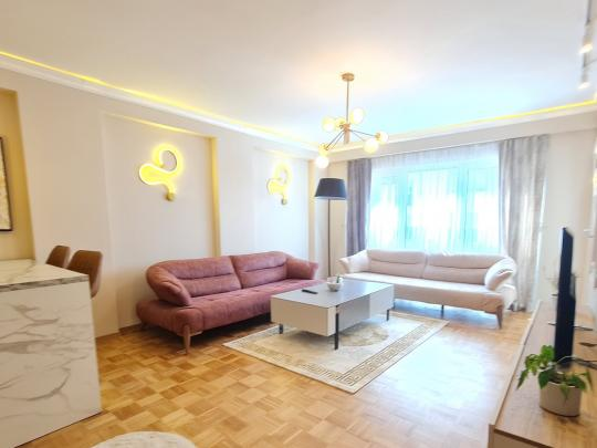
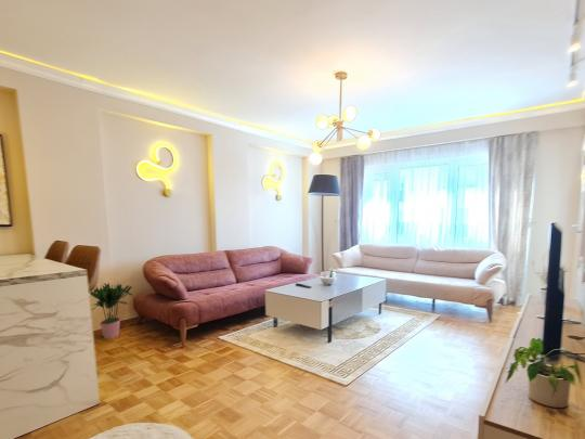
+ potted plant (109, 308)
